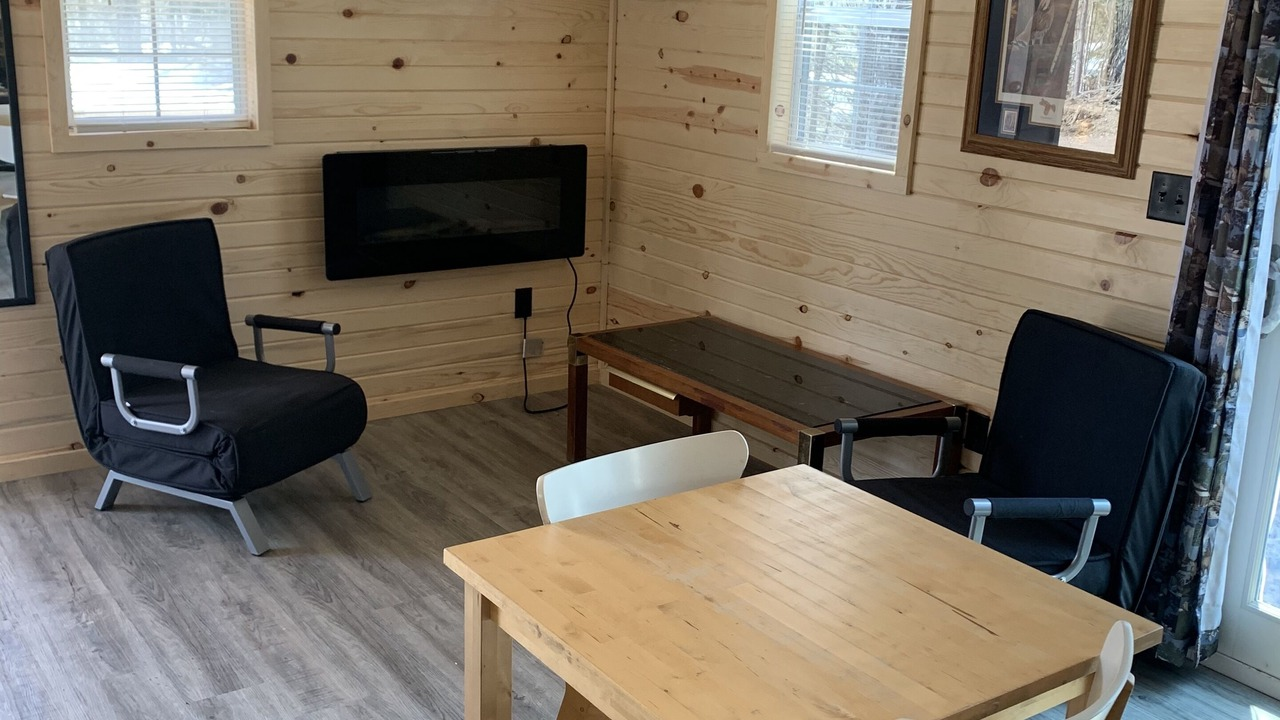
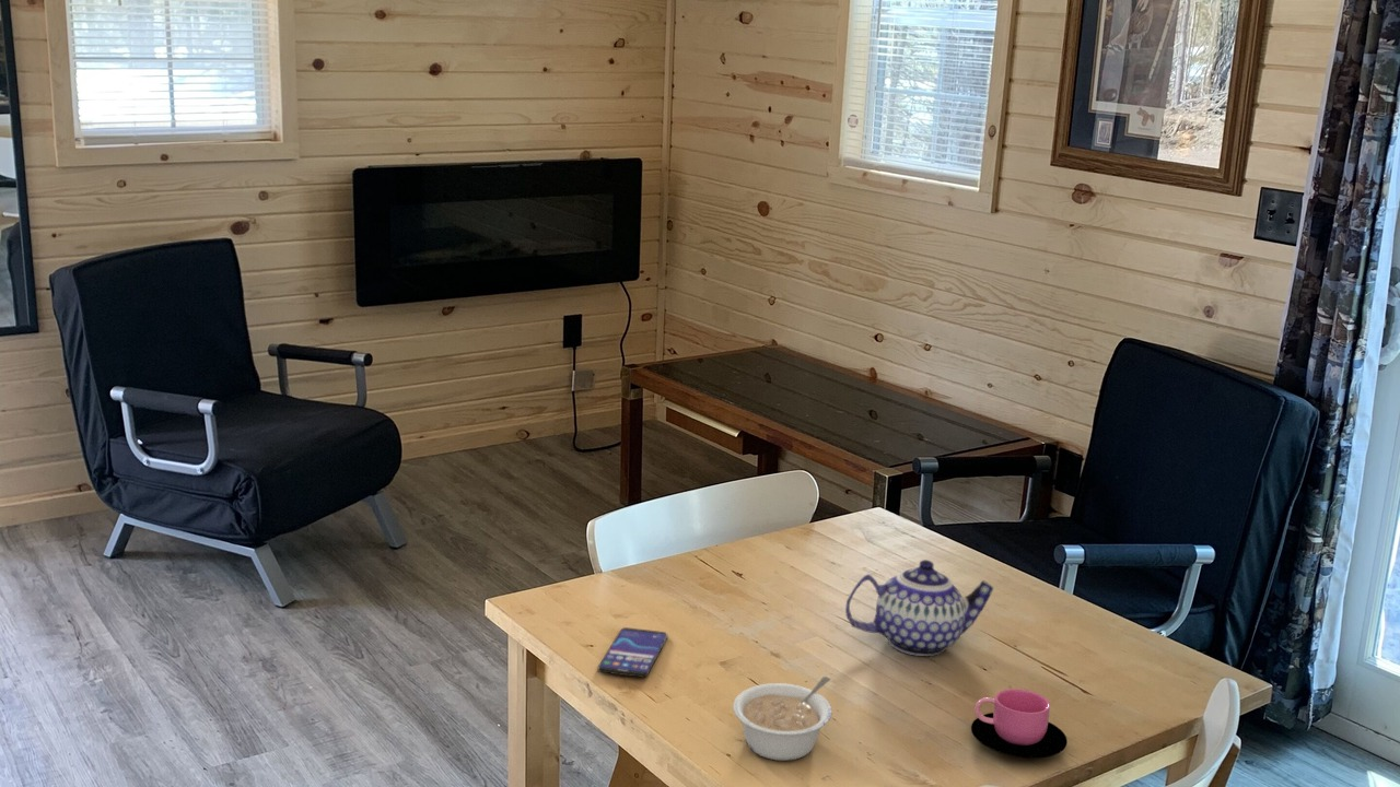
+ legume (781, 719)
+ cup (1019, 723)
+ teapot (919, 601)
+ smartphone (633, 651)
